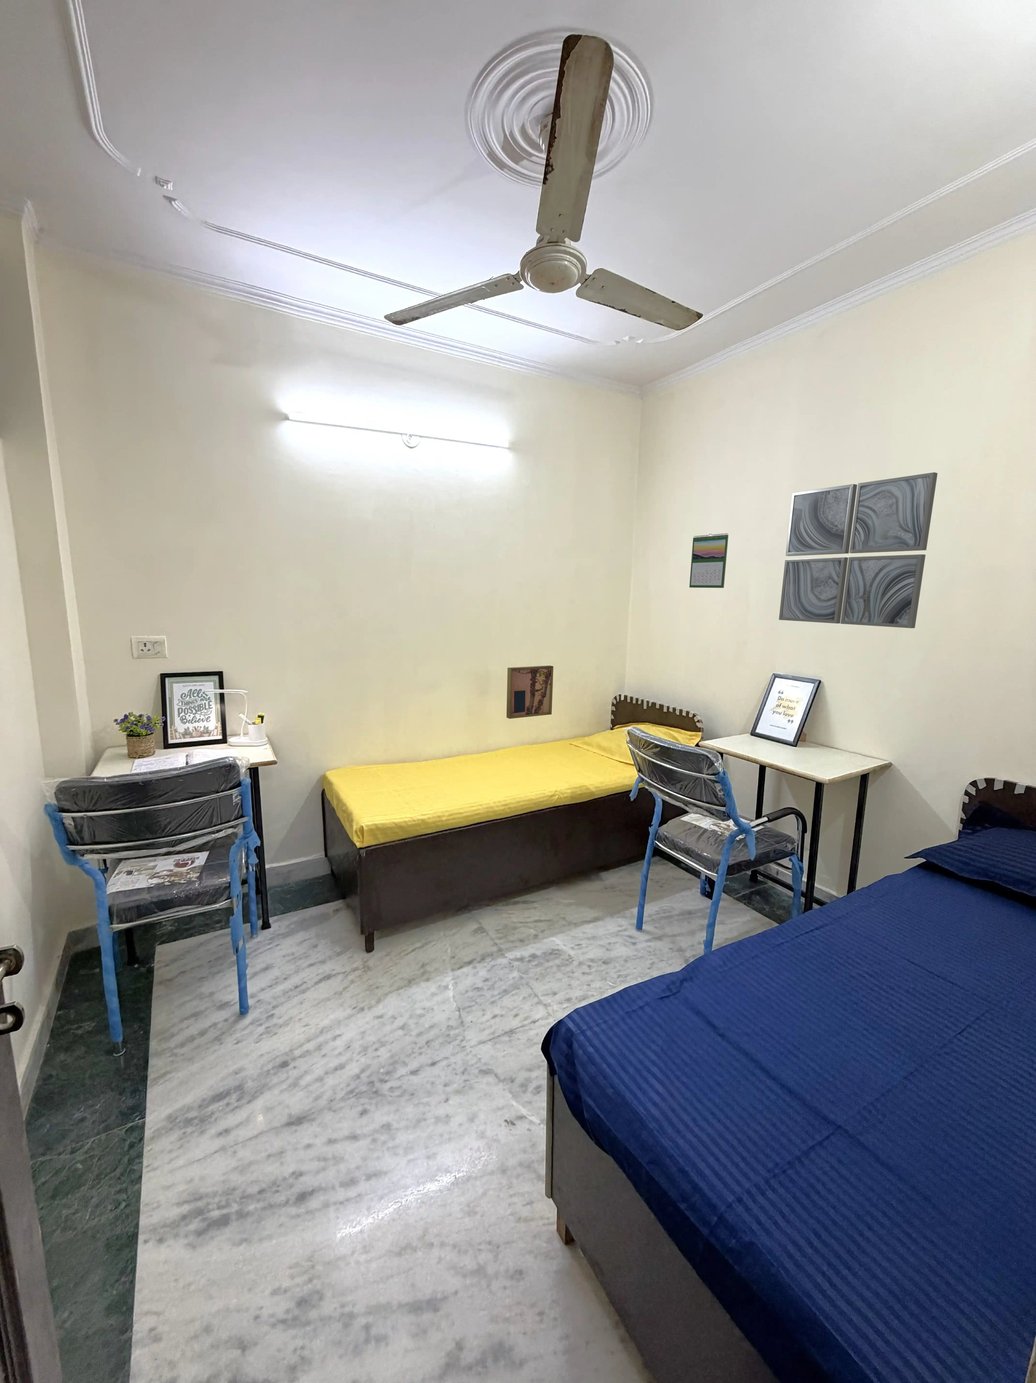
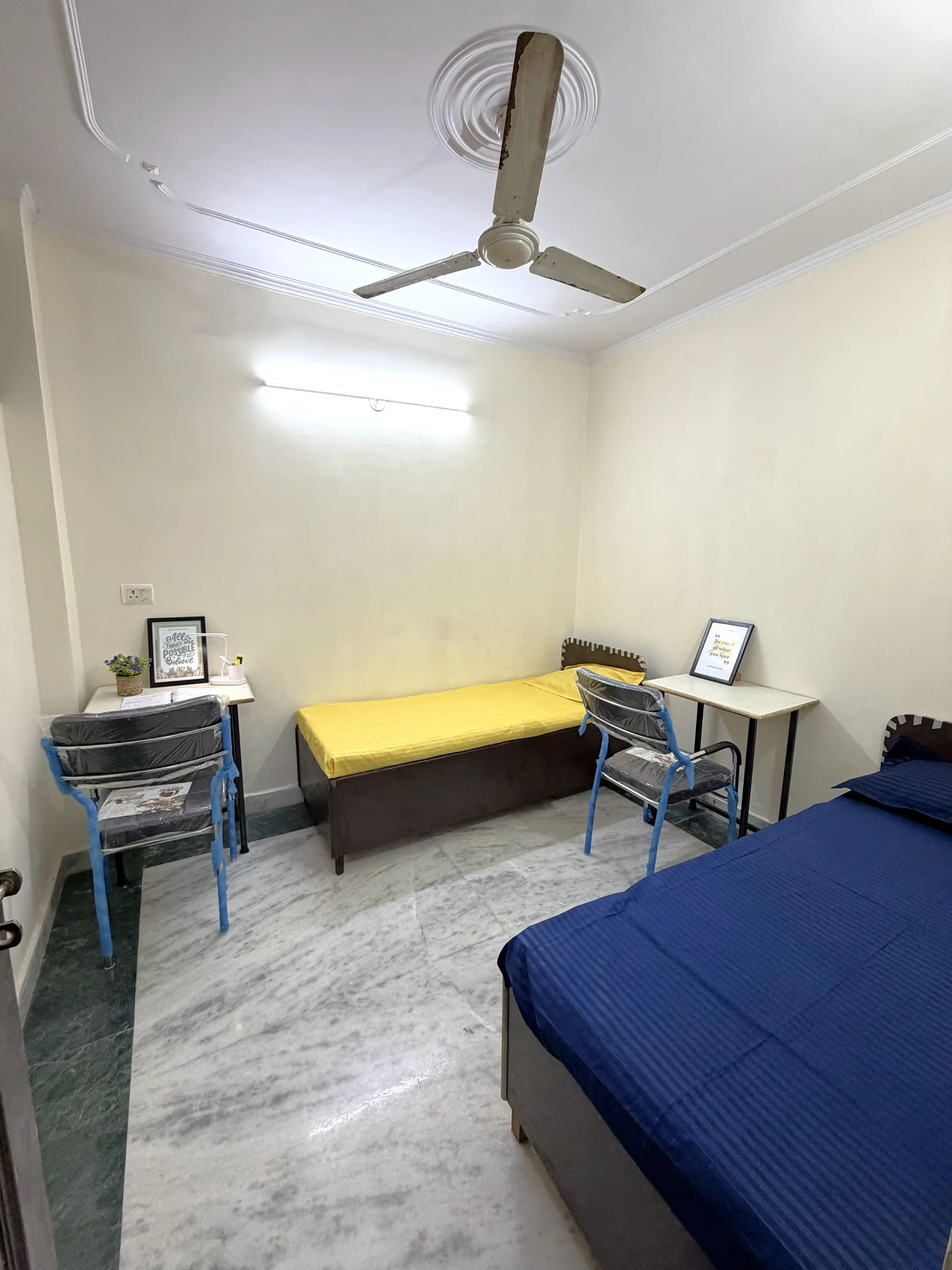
- wall art (530, 692)
- wall art (848, 553)
- calendar (708, 561)
